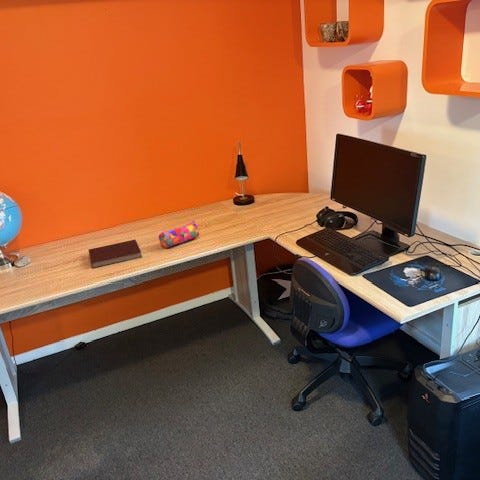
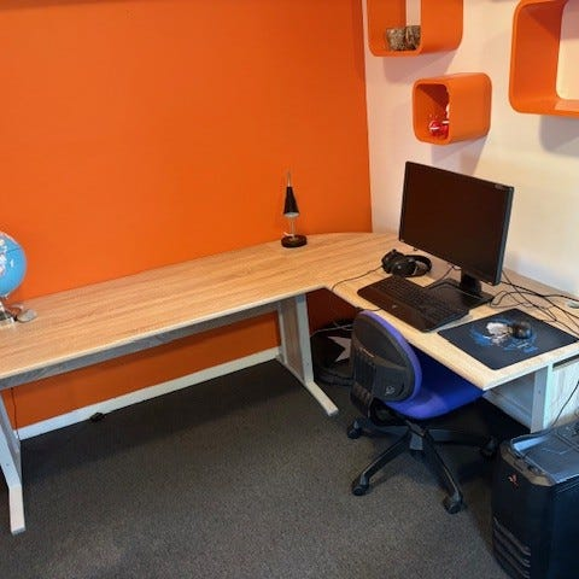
- pencil case (179, 234)
- notebook (114, 253)
